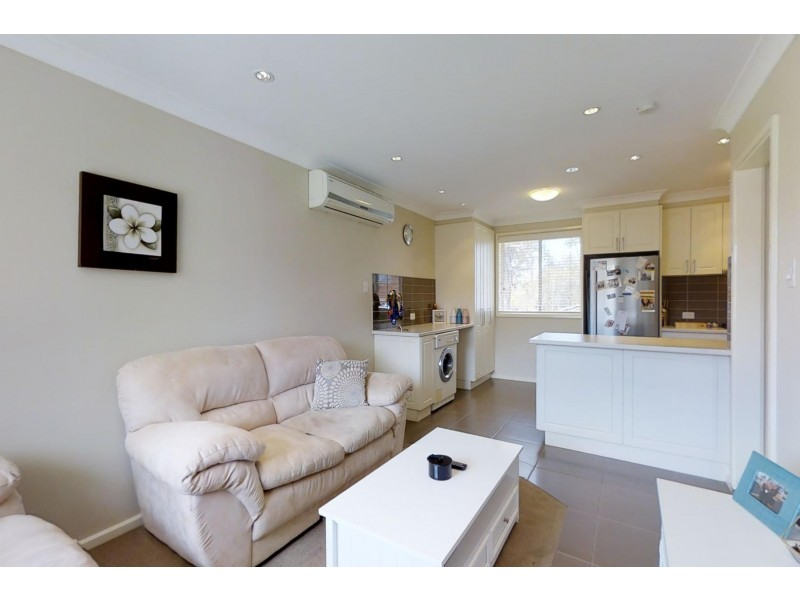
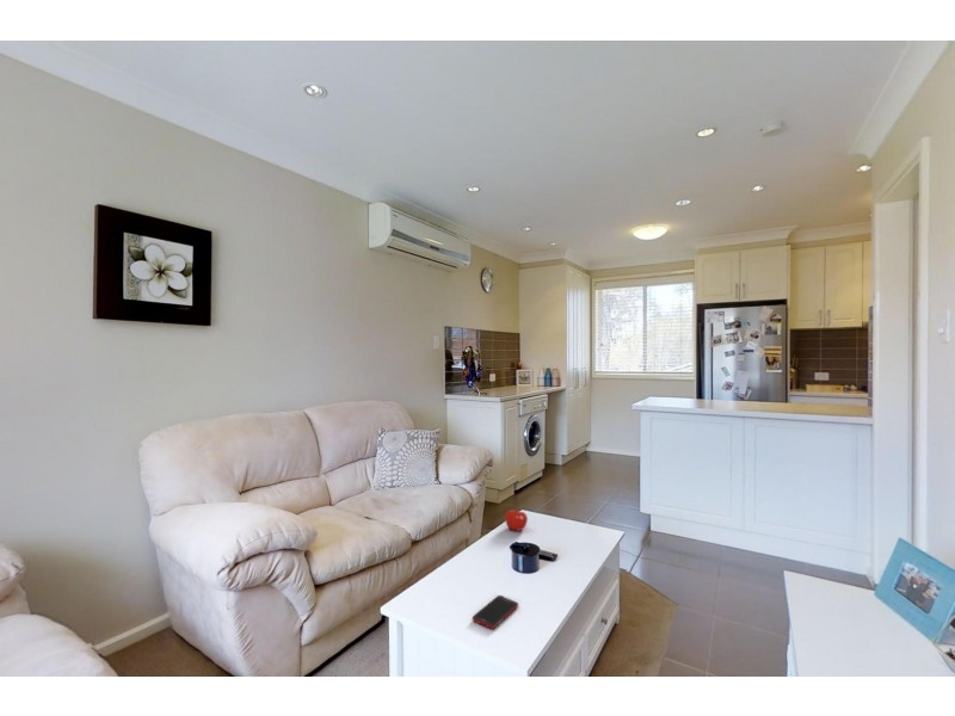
+ cell phone (495, 611)
+ fruit (516, 518)
